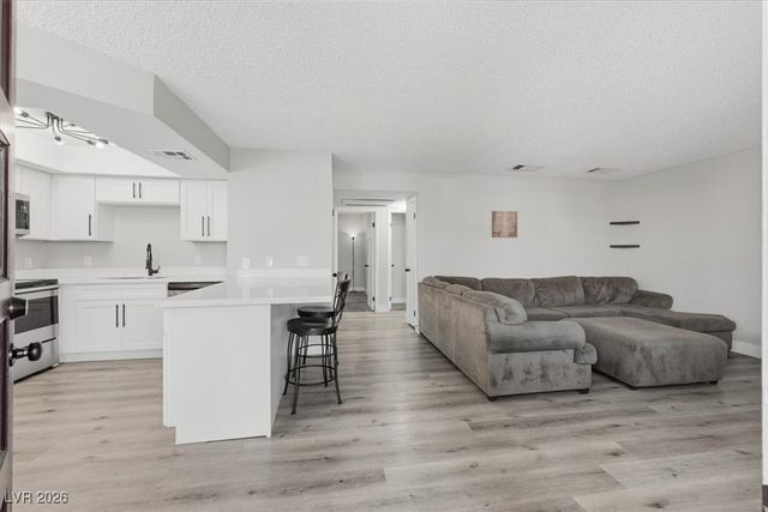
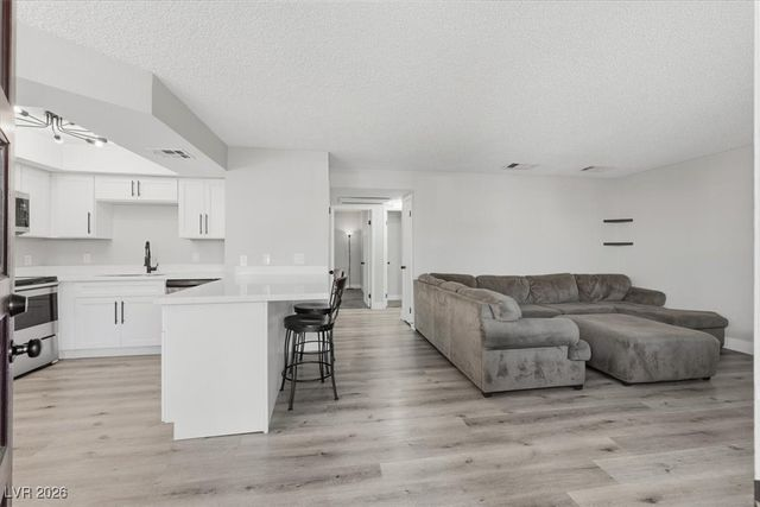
- wall art (504, 224)
